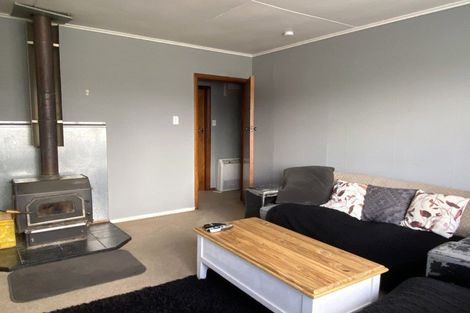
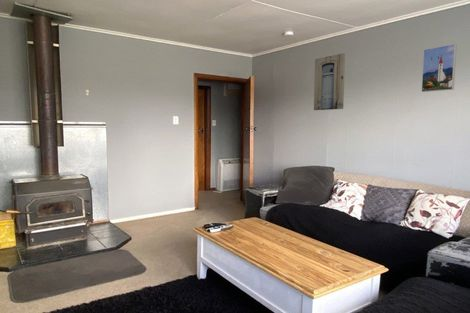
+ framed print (438, 69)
+ wall art (328, 83)
